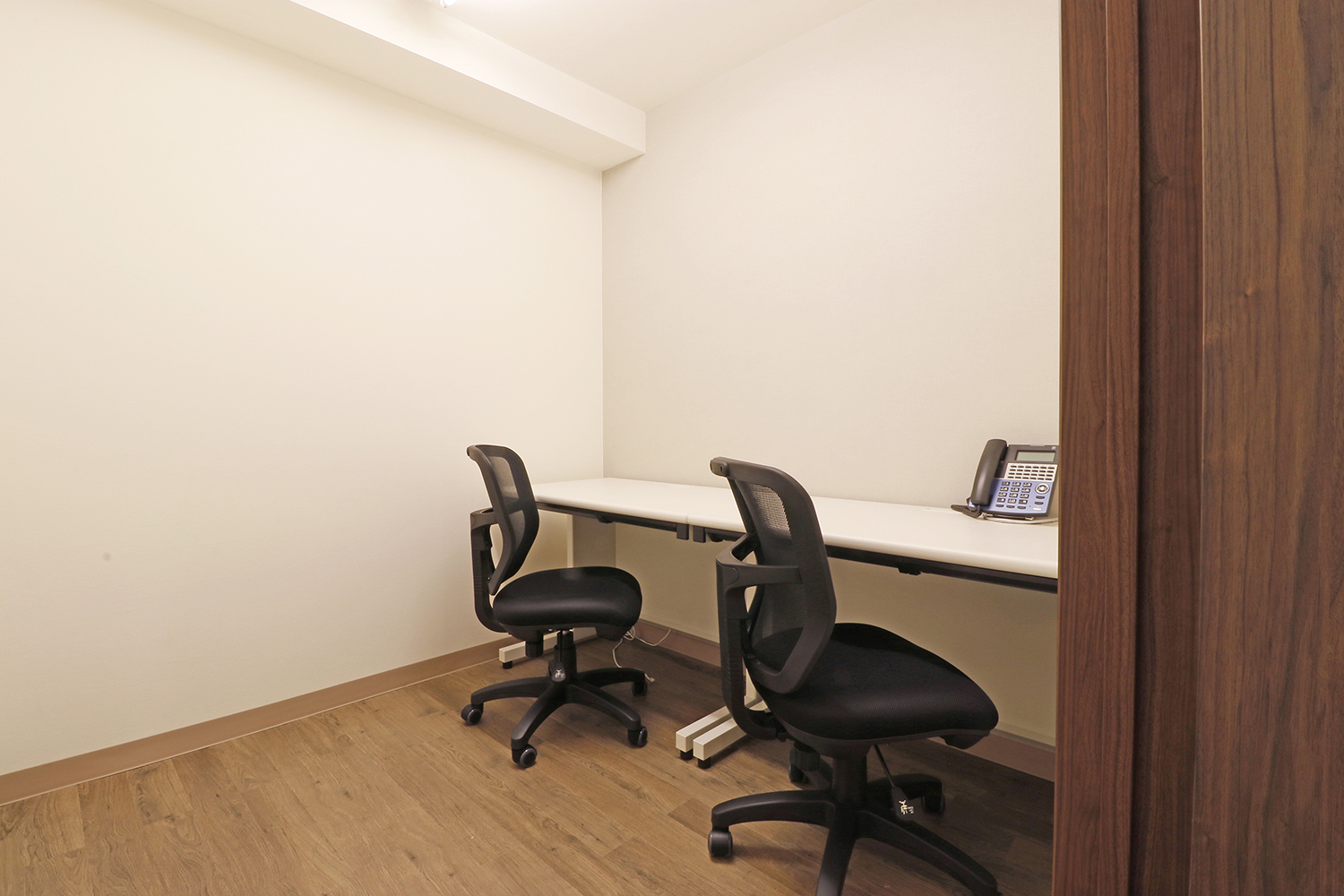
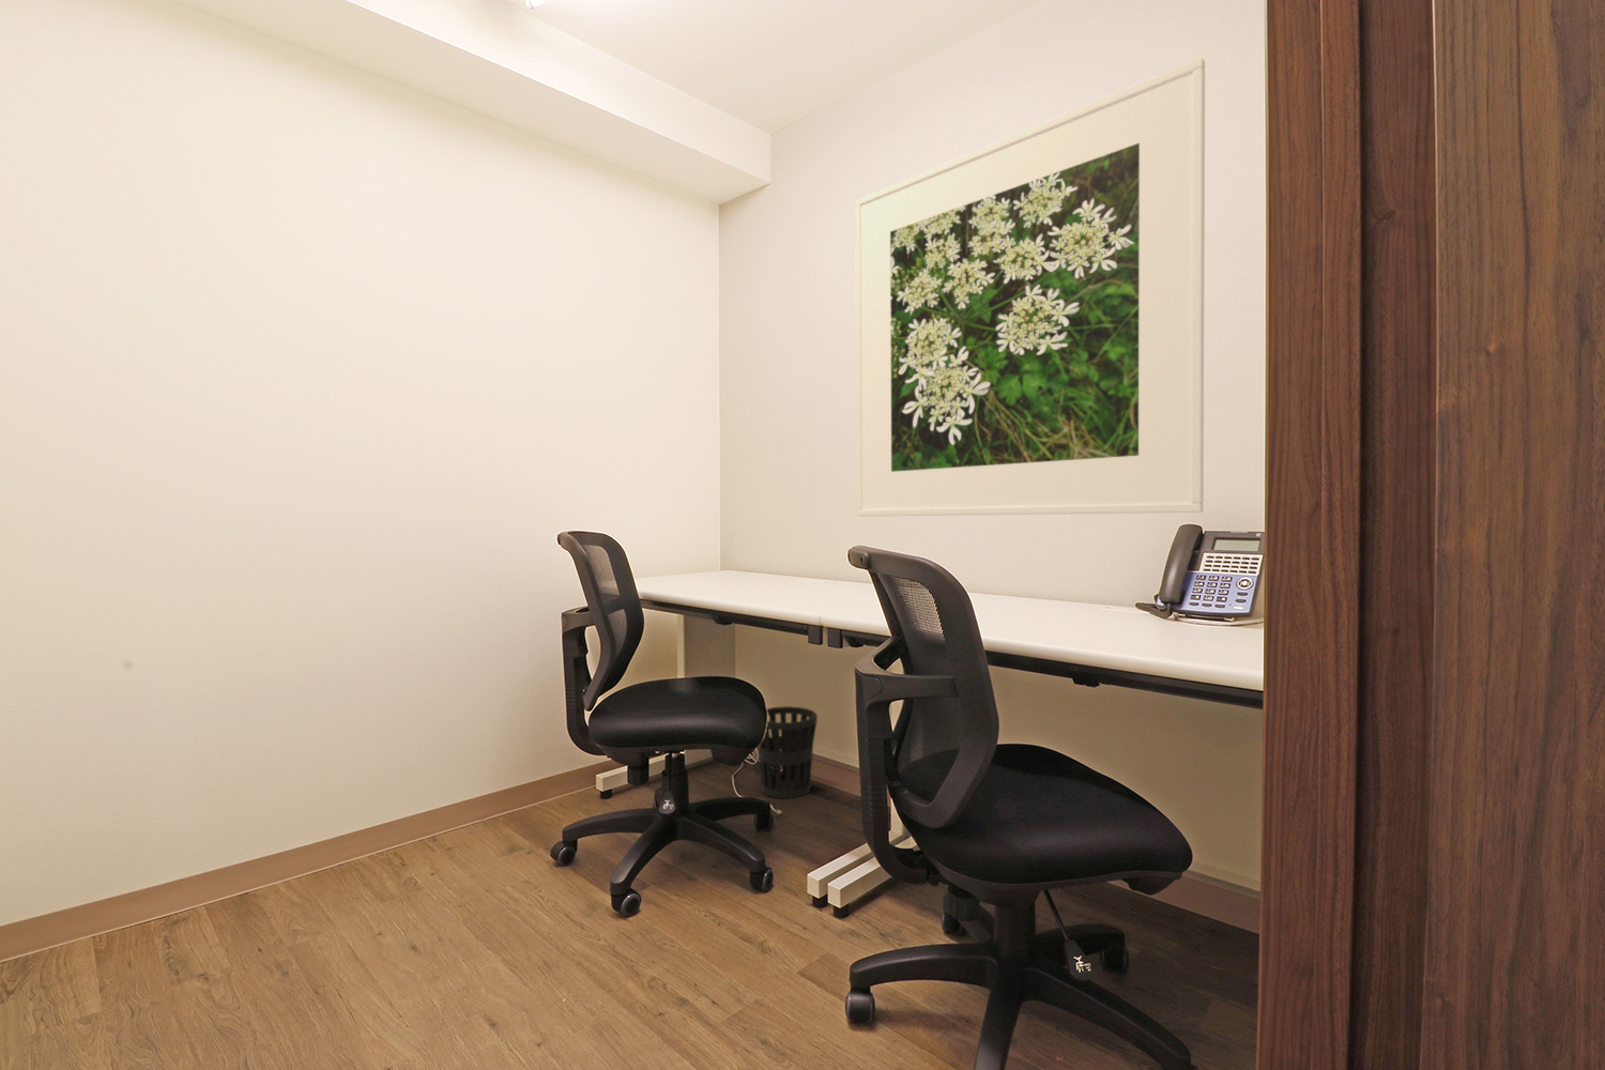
+ wastebasket (786, 751)
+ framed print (1000, 330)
